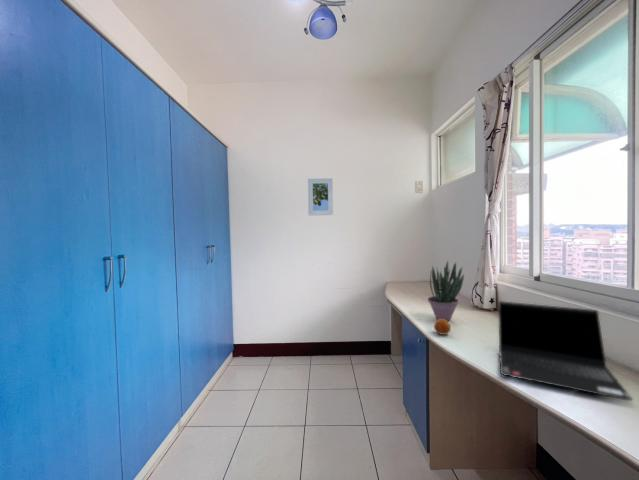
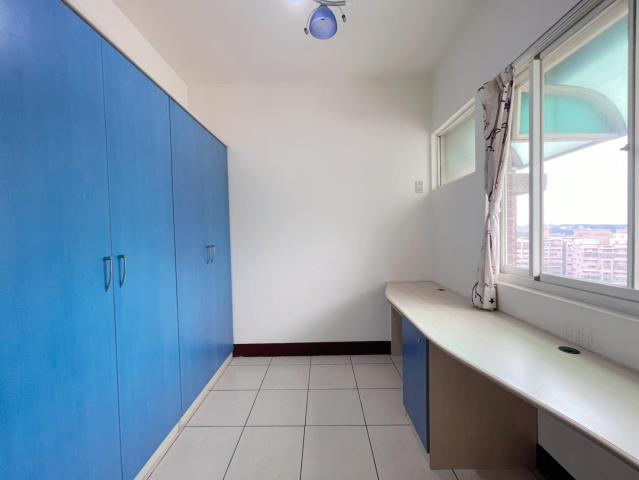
- fruit (442, 326)
- potted plant (446, 289)
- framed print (320, 197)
- laptop computer (551, 341)
